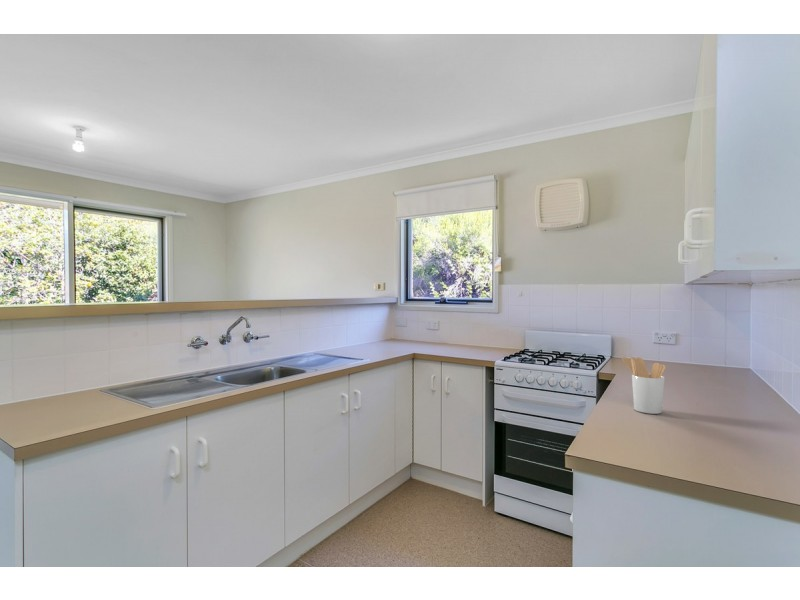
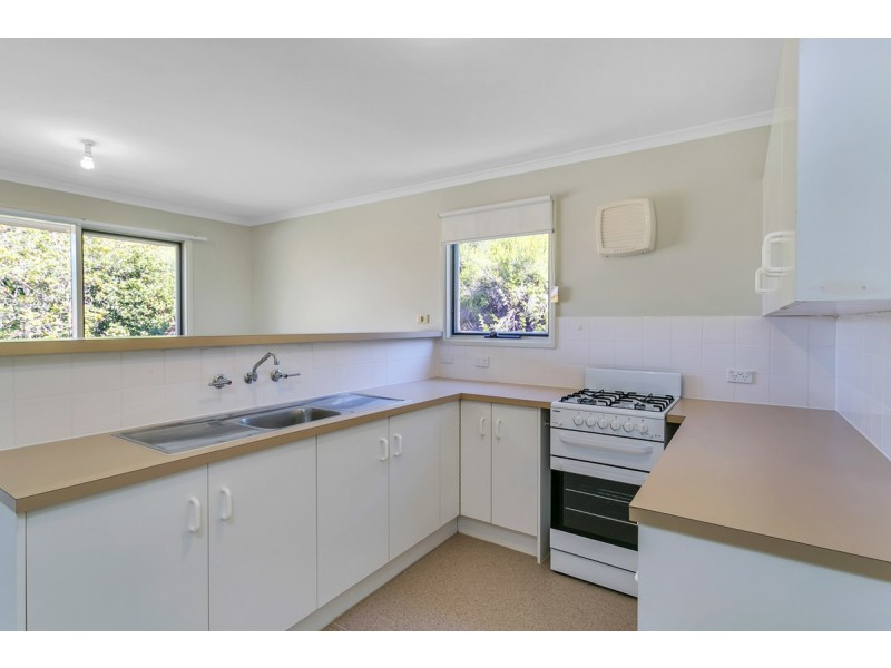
- utensil holder (642, 383)
